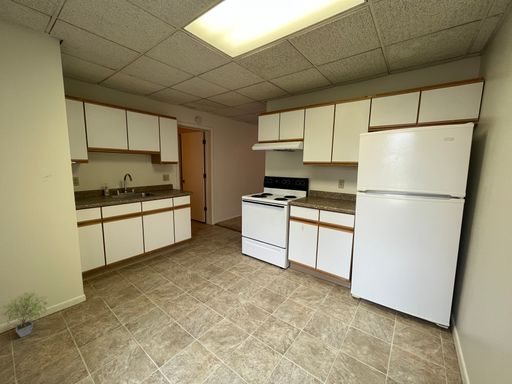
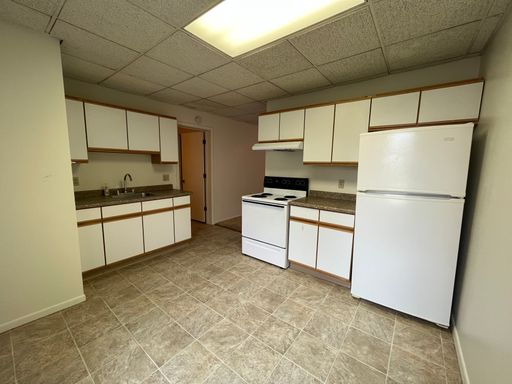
- potted plant (25, 311)
